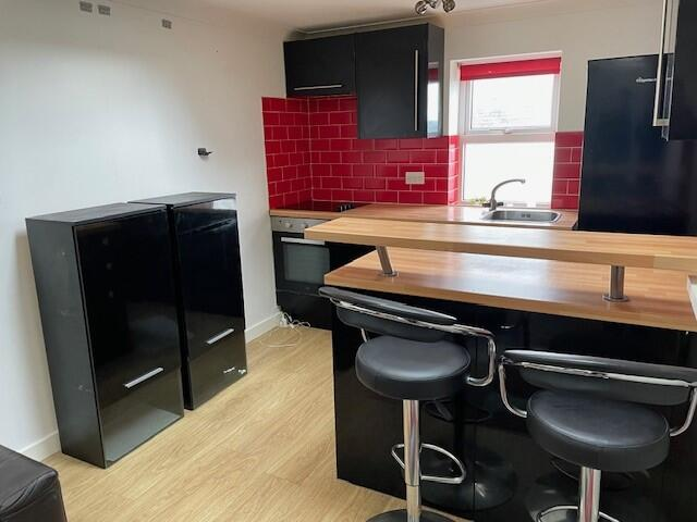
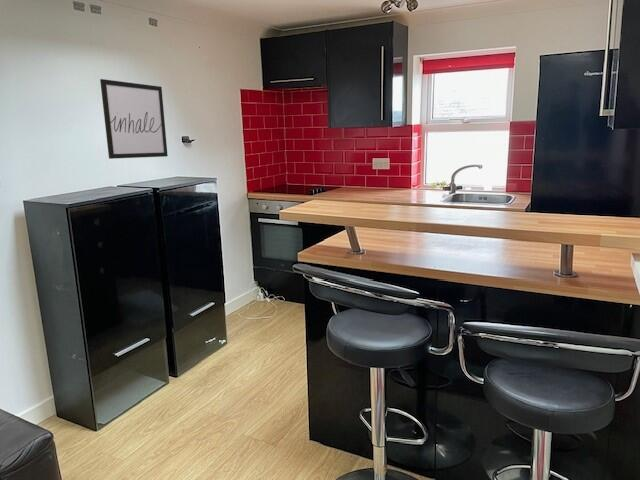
+ wall art (136, 120)
